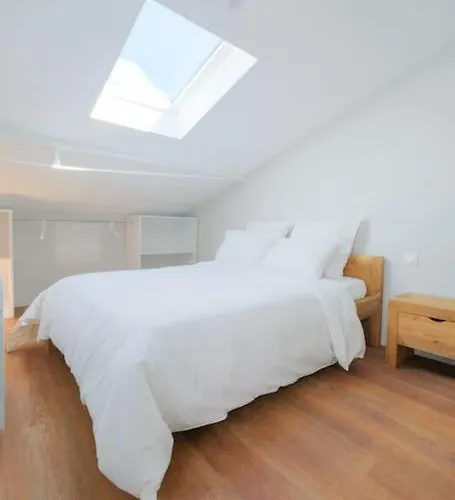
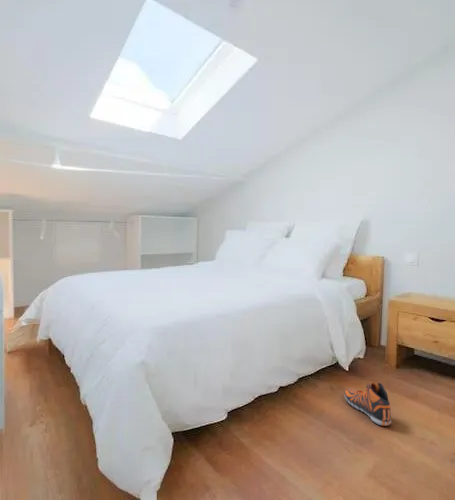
+ sneaker (368, 394)
